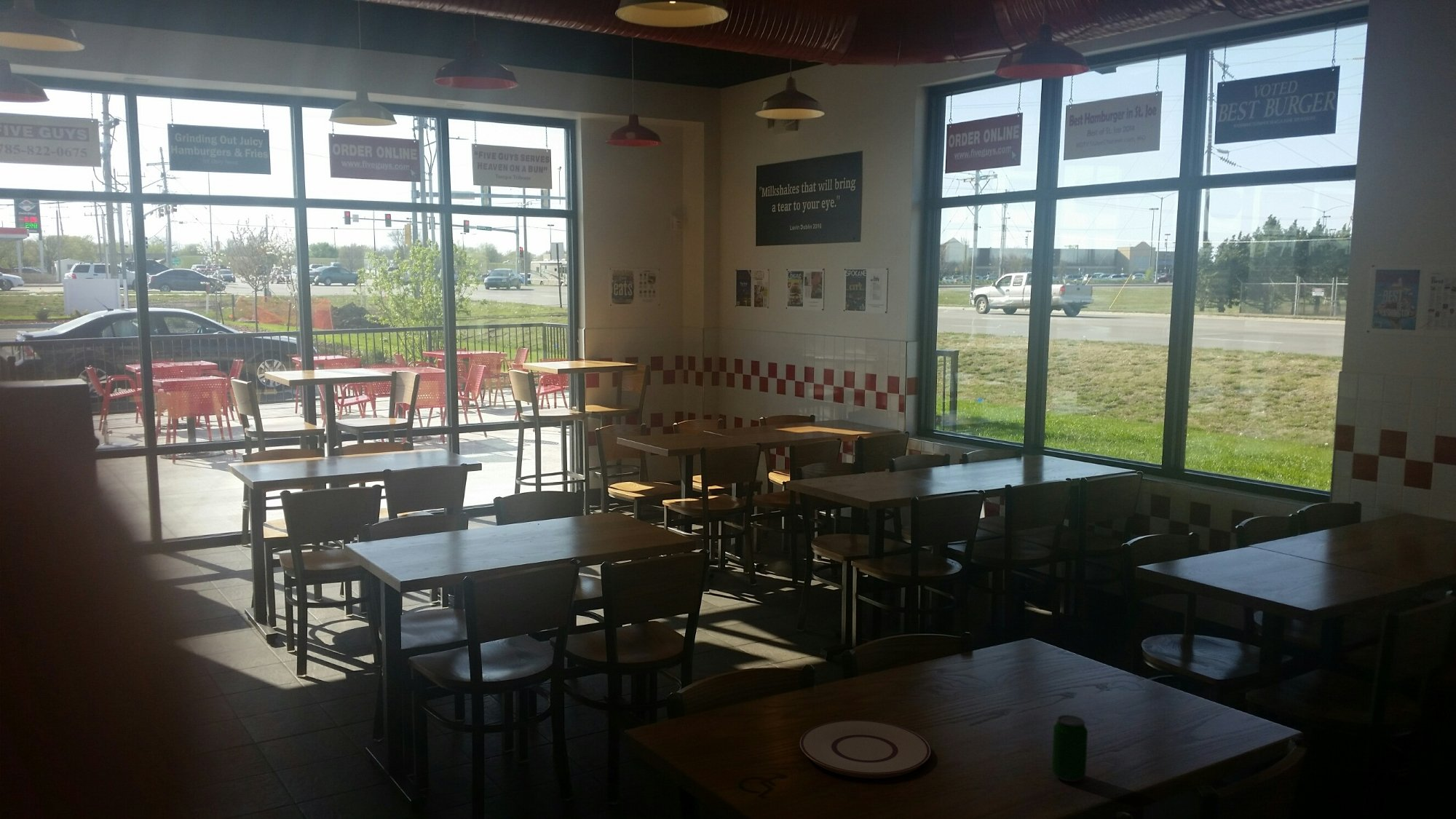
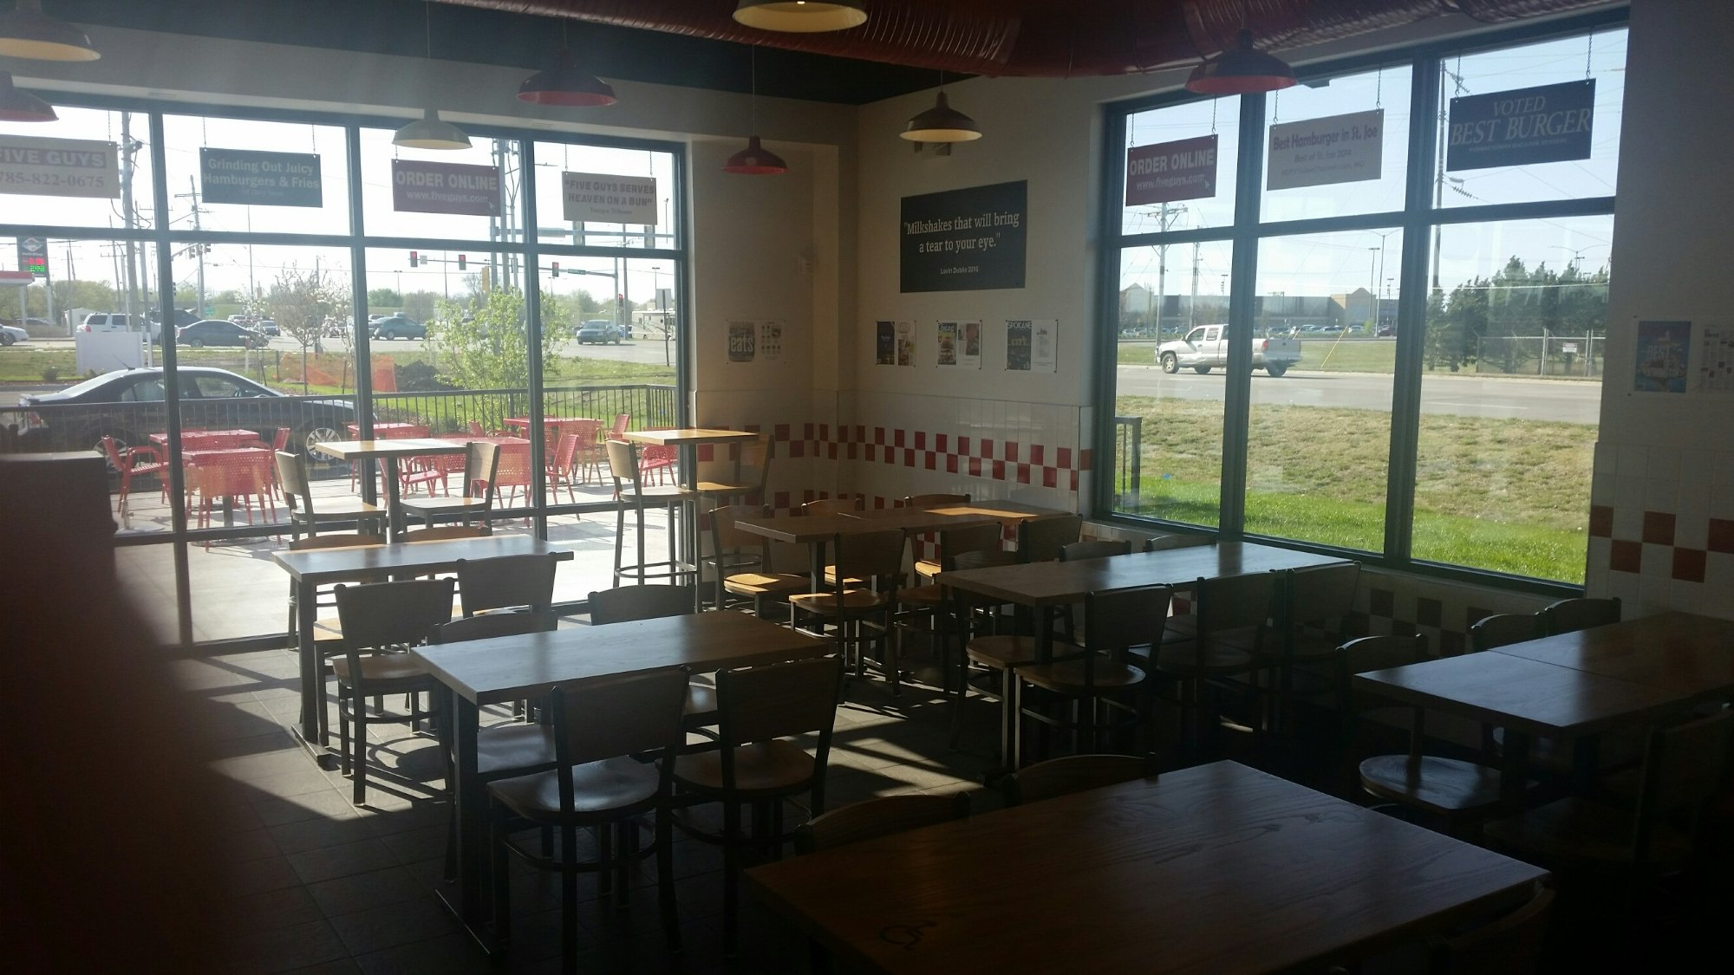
- beverage can (1069, 748)
- plate (864, 748)
